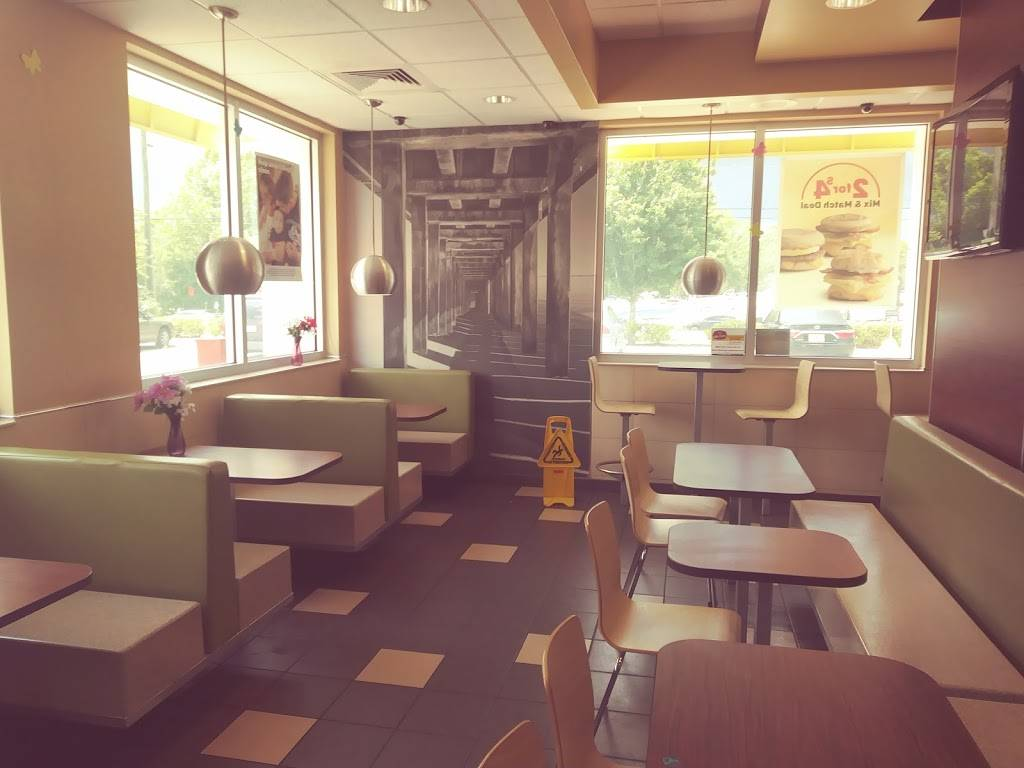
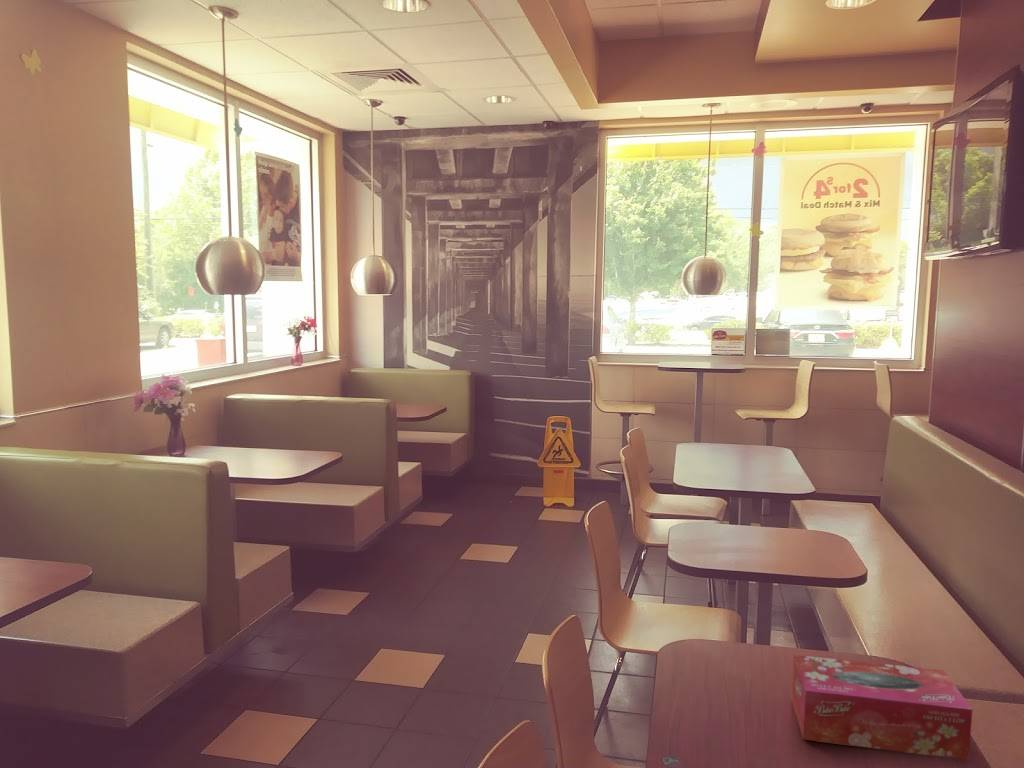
+ tissue box (875, 703)
